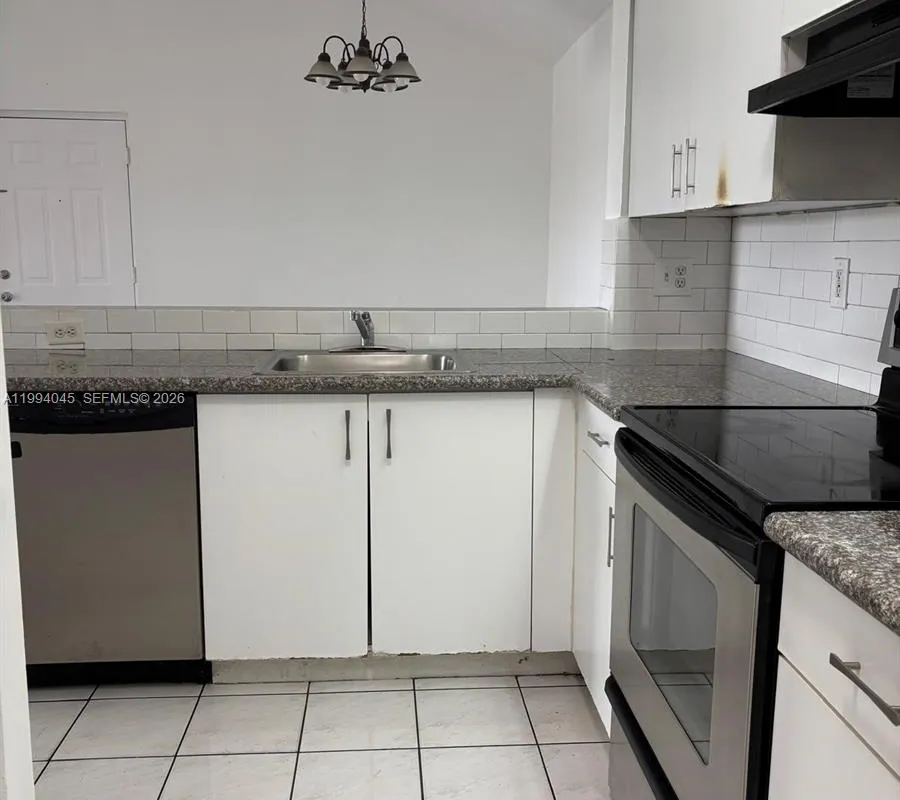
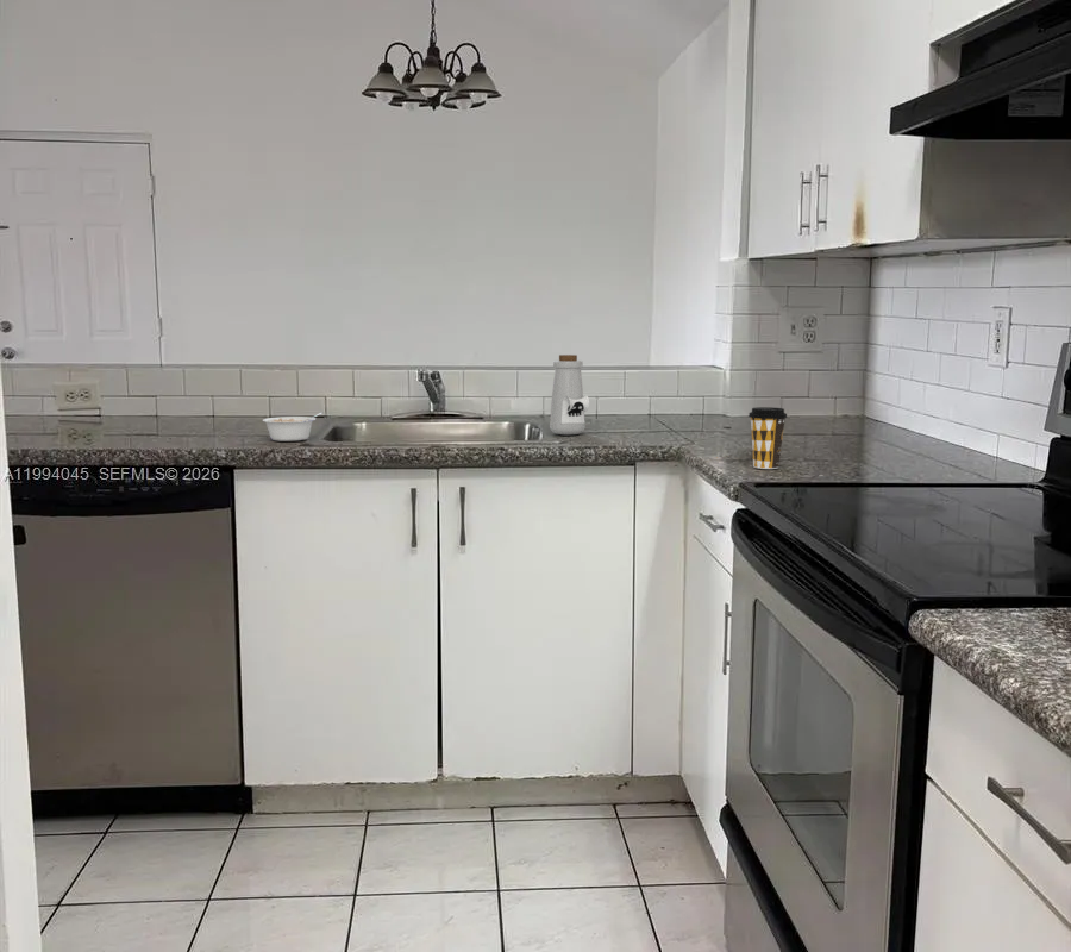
+ coffee cup (766, 438)
+ legume (290, 426)
+ bottle (569, 394)
